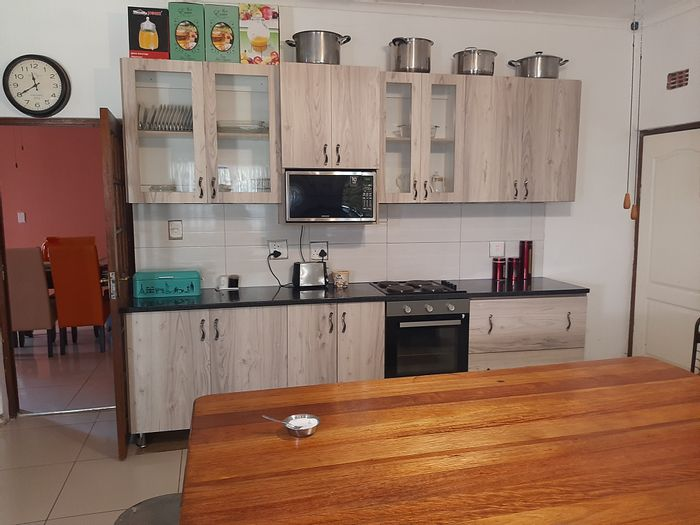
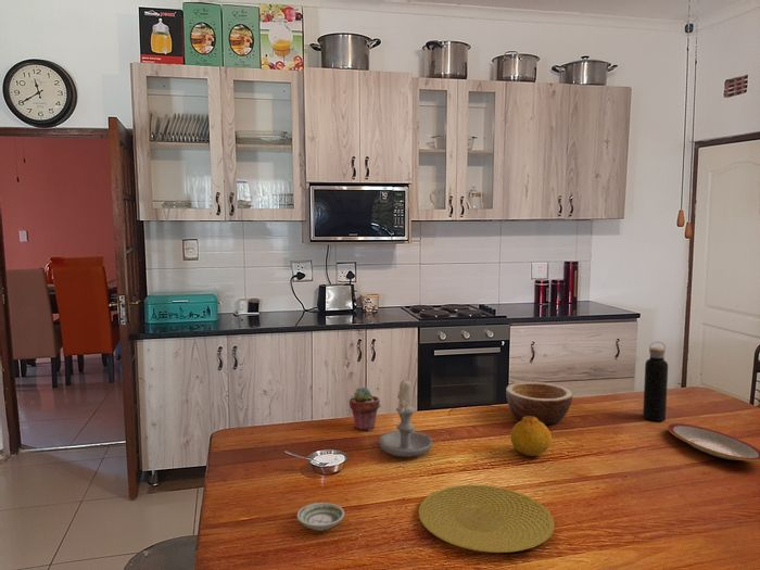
+ bowl (537, 404)
+ water bottle (656, 380)
+ potted succulent (364, 407)
+ plate (484, 516)
+ candle (405, 414)
+ fruit (530, 435)
+ plate (712, 444)
+ saucer (320, 518)
